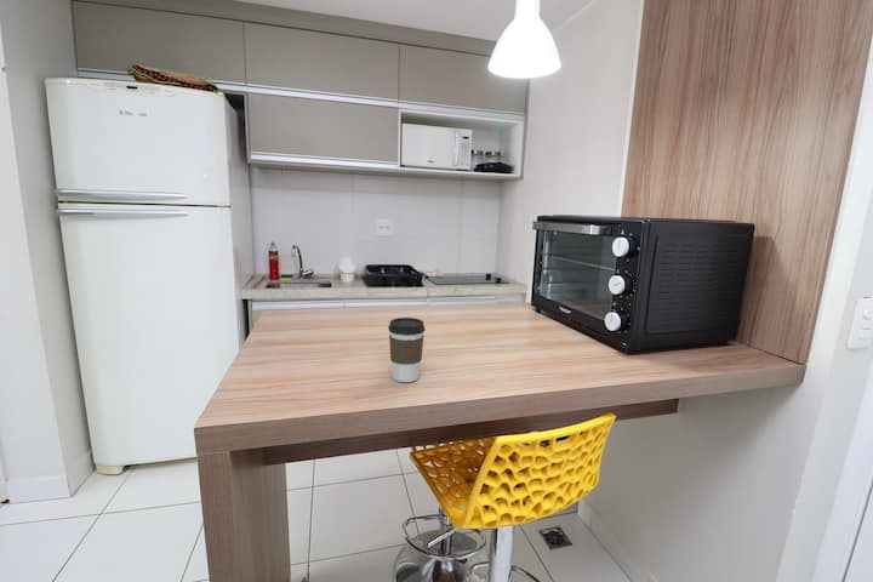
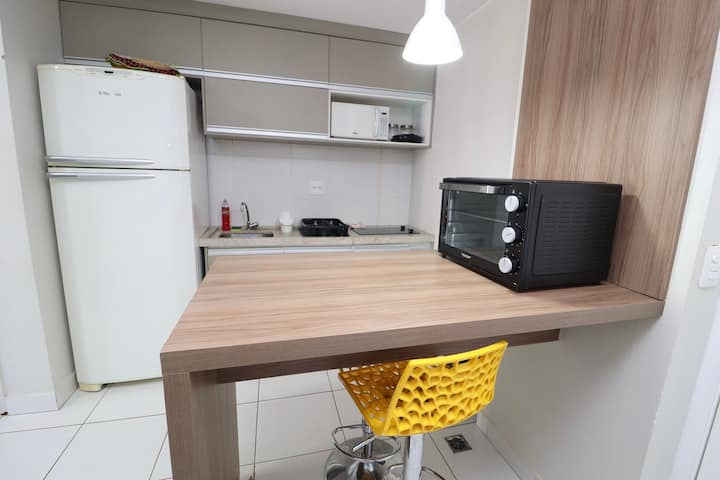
- coffee cup (406, 349)
